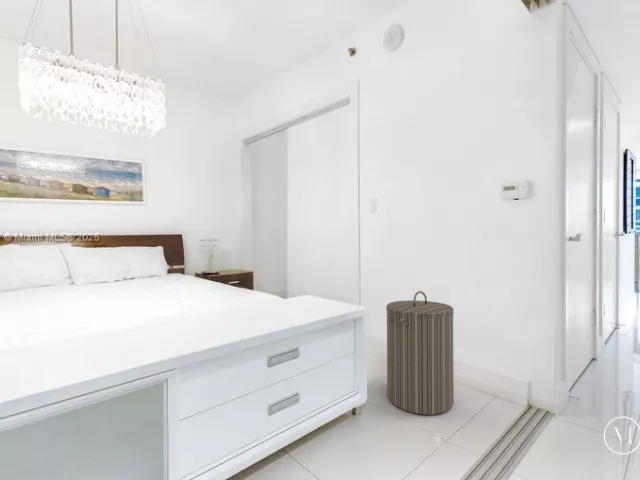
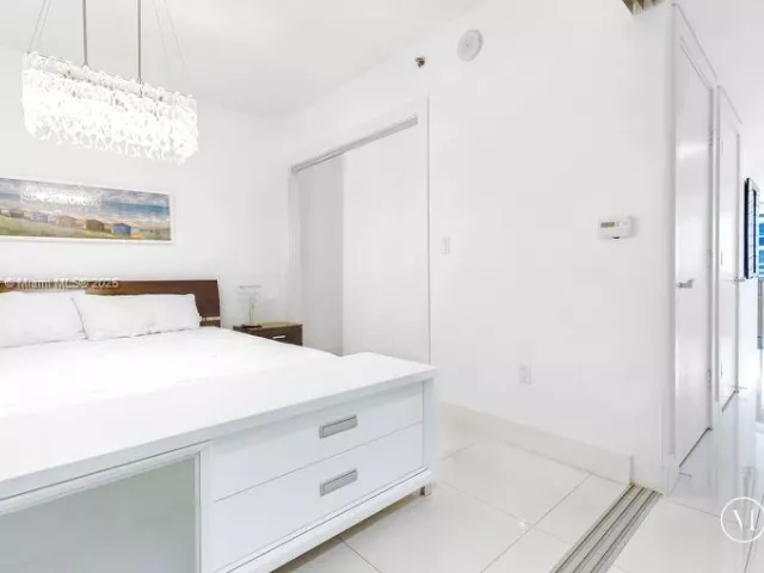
- laundry hamper (419, 345)
